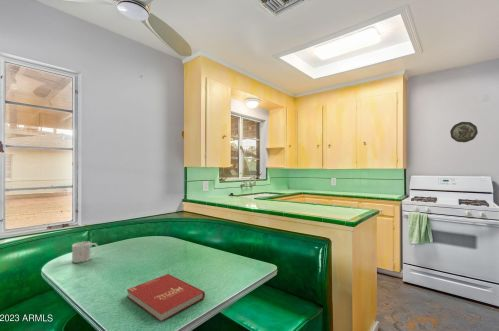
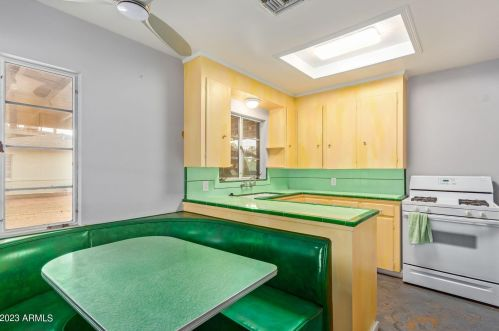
- decorative plate (463, 132)
- book (165, 293)
- mug (85, 250)
